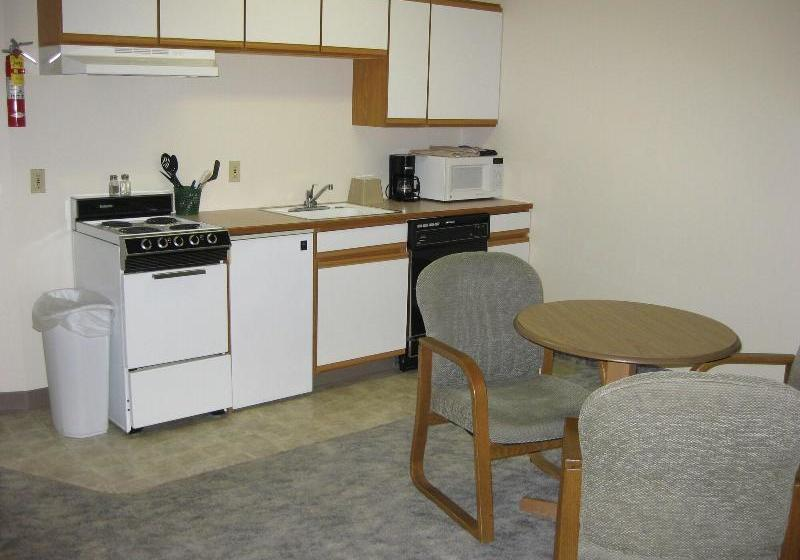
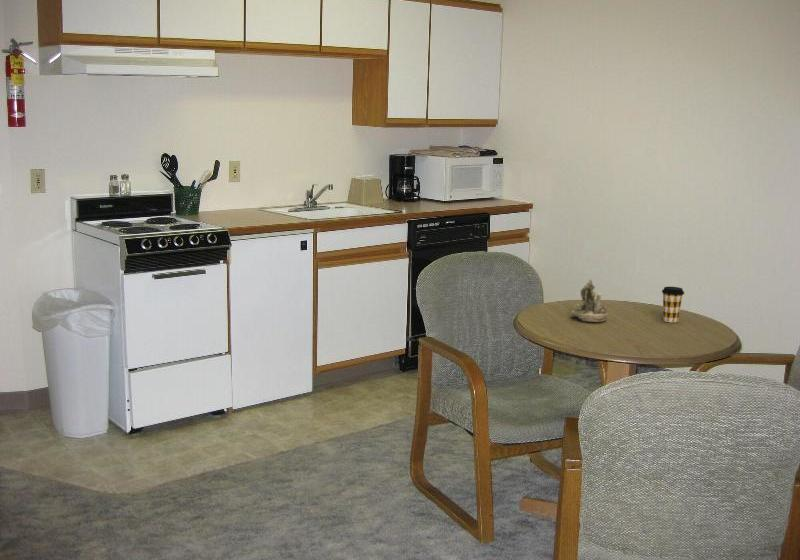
+ succulent planter (590, 298)
+ coffee cup (671, 304)
